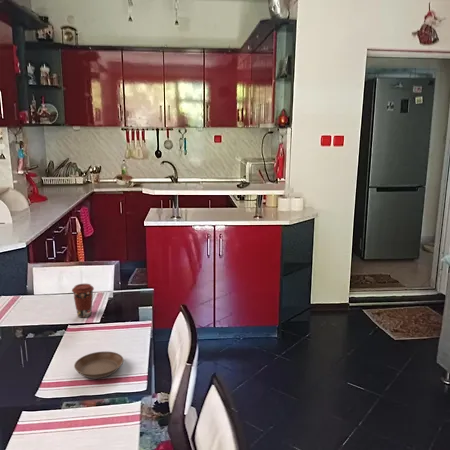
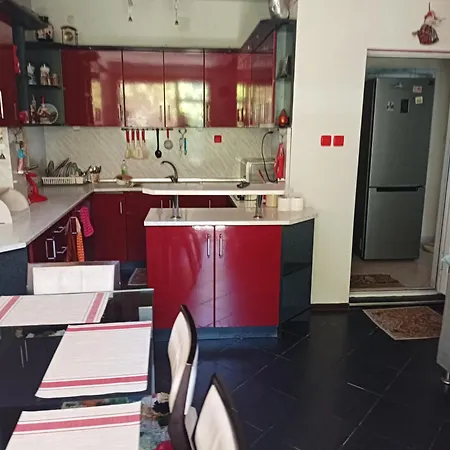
- saucer (99, 365)
- coffee cup (83, 300)
